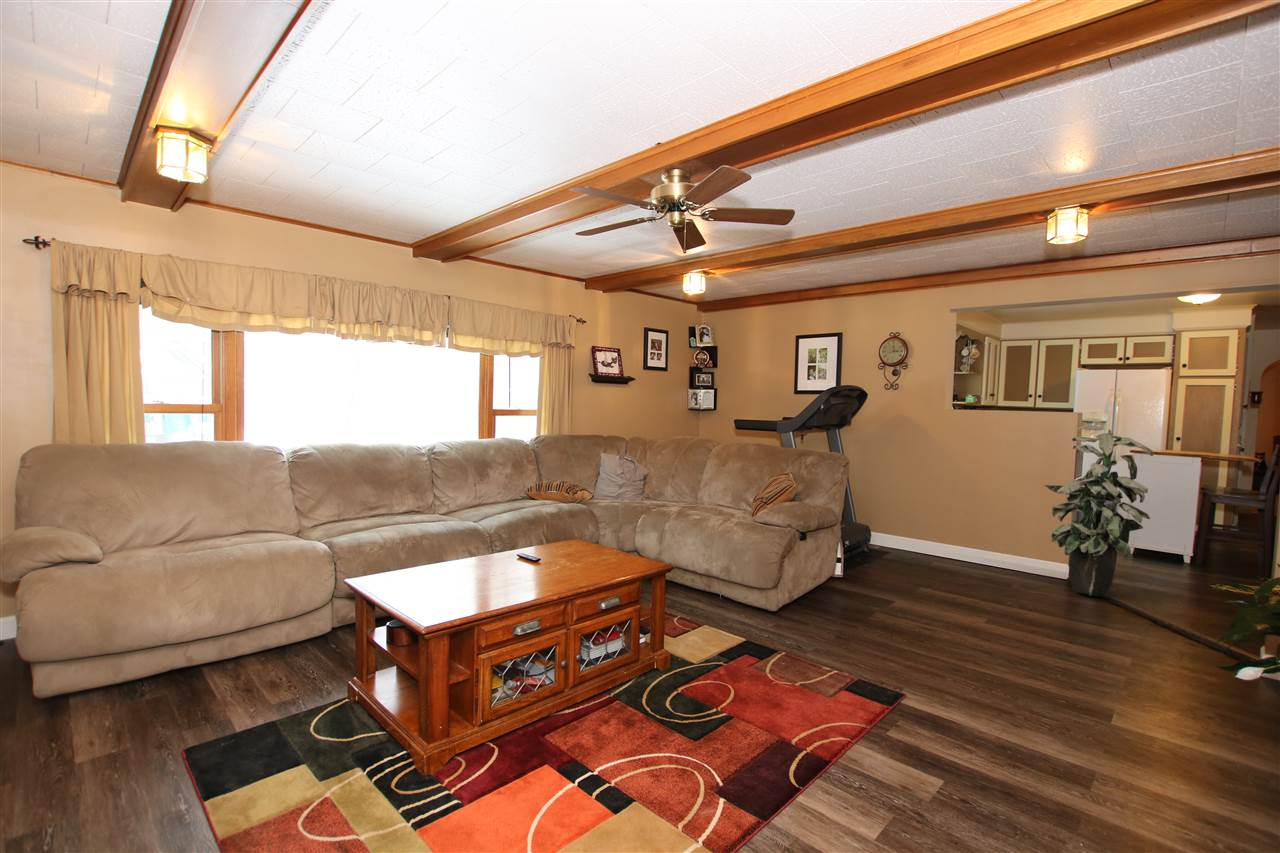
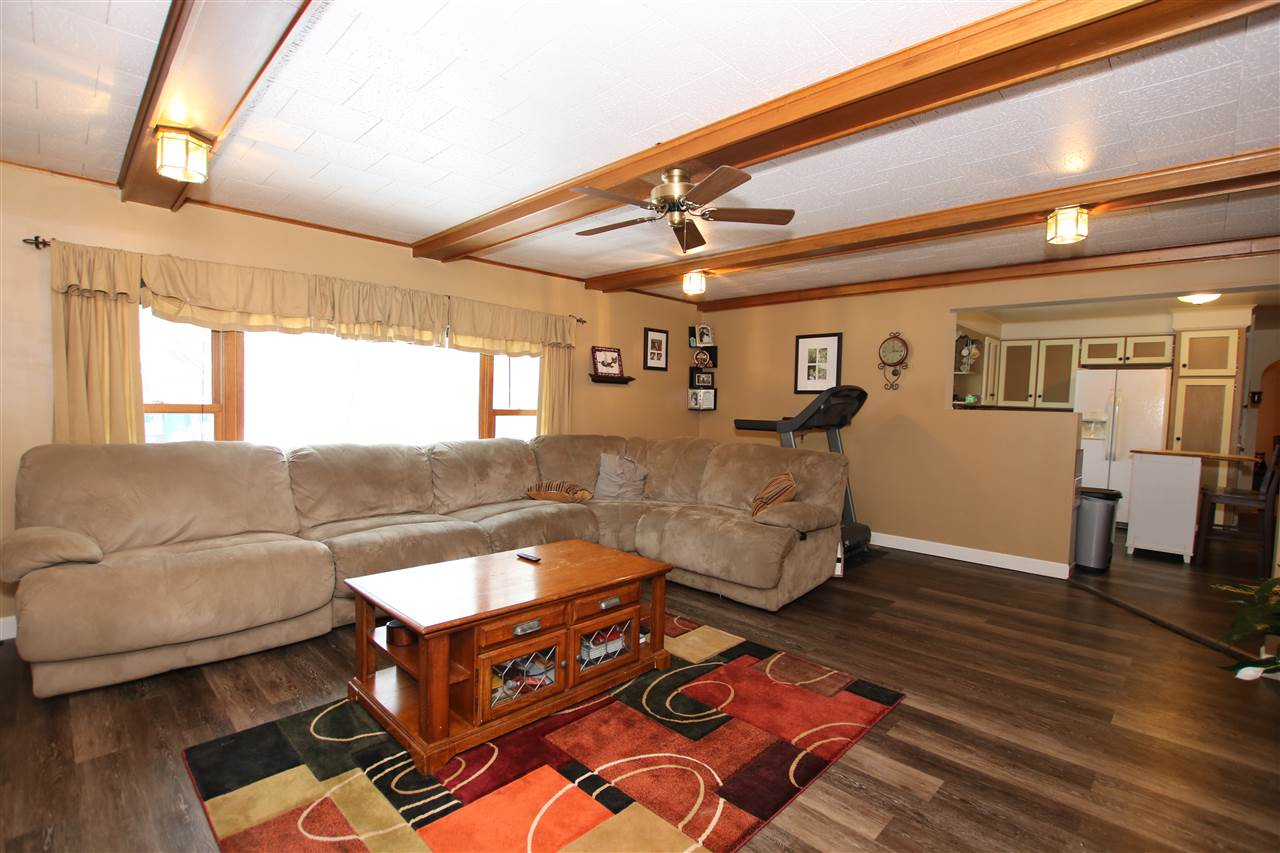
- indoor plant (1092, 509)
